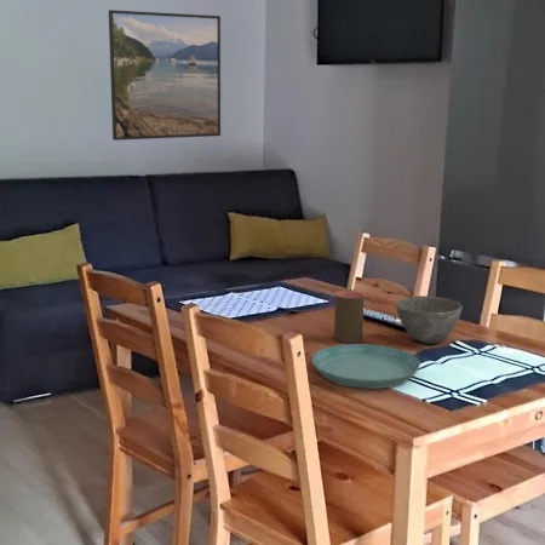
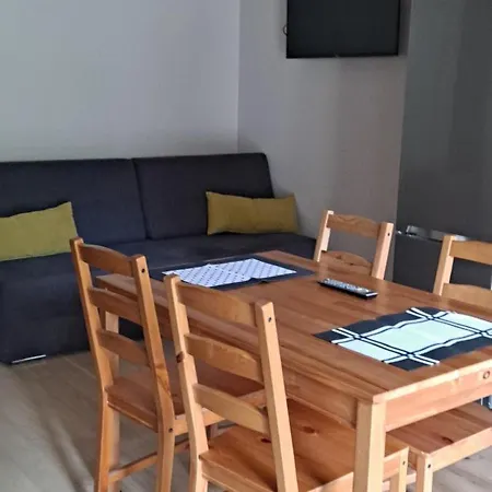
- bowl (428, 322)
- saucer (365, 367)
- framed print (167, 76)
- cup (349, 316)
